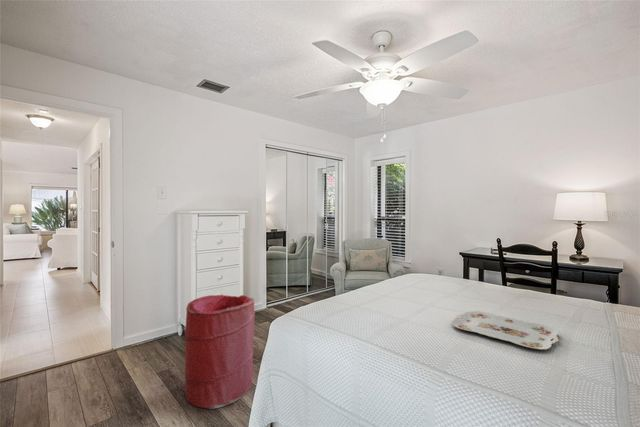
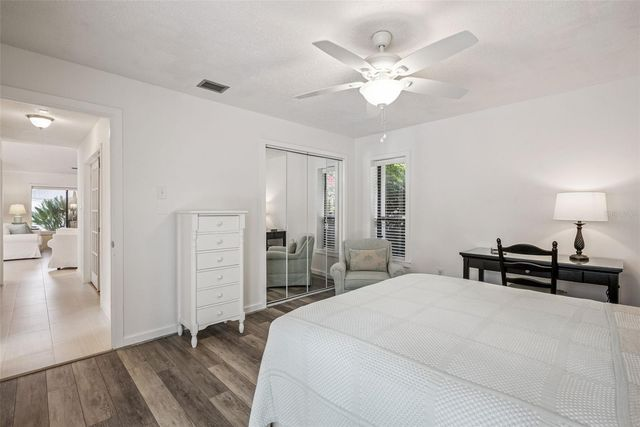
- laundry hamper (221, 342)
- serving tray (502, 328)
